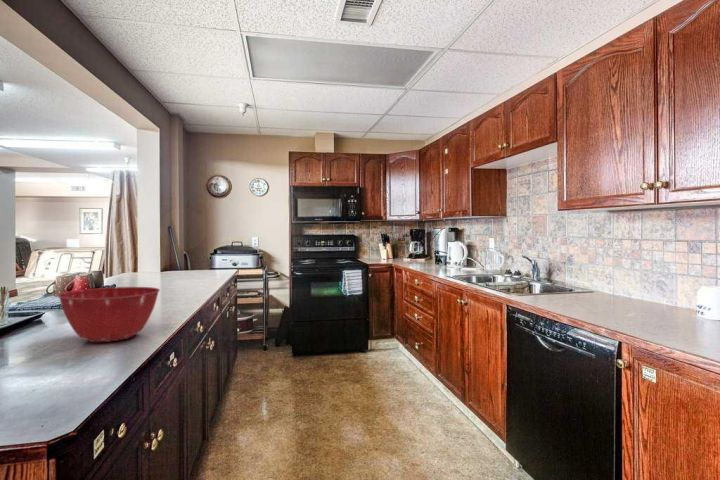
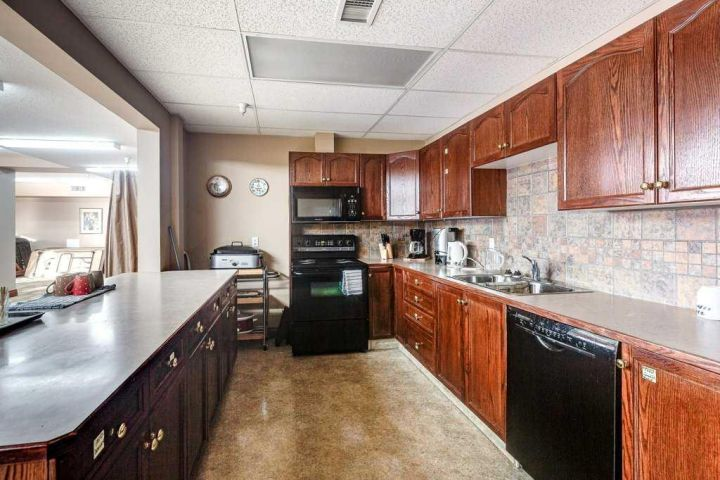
- mixing bowl (112, 314)
